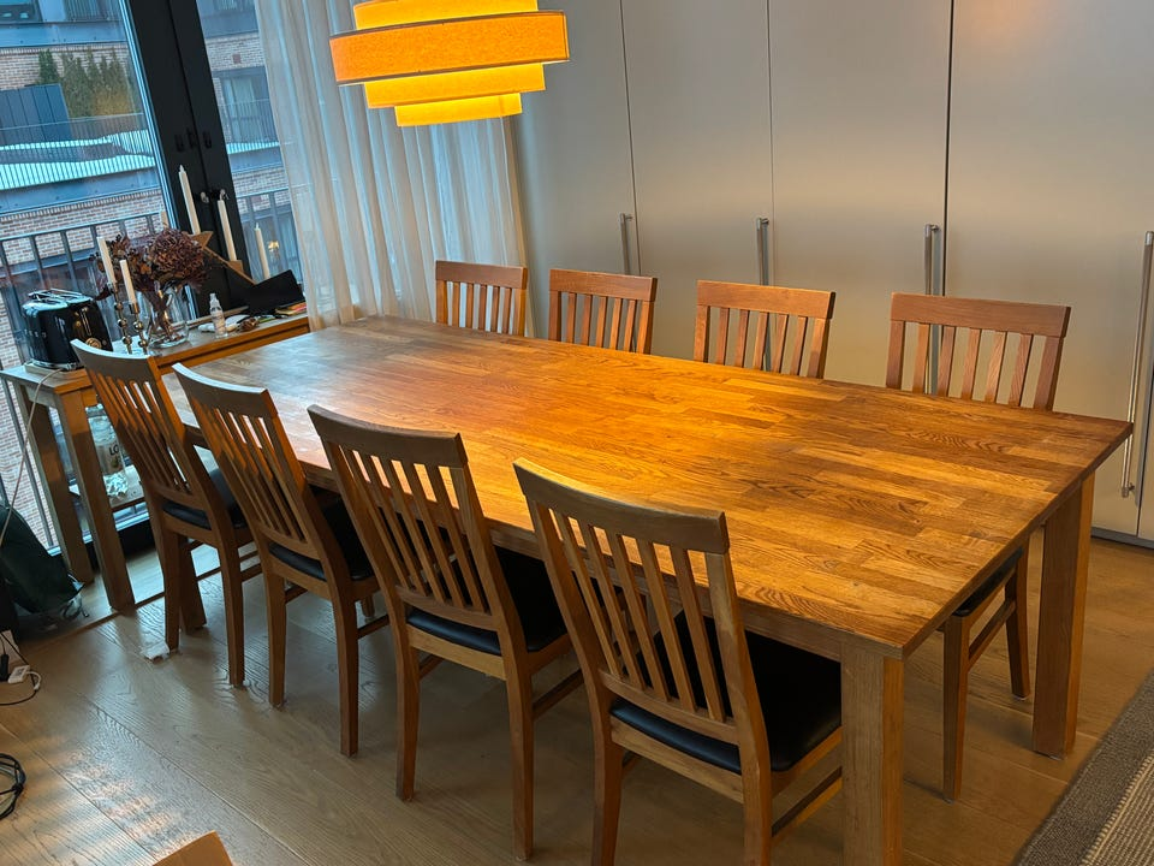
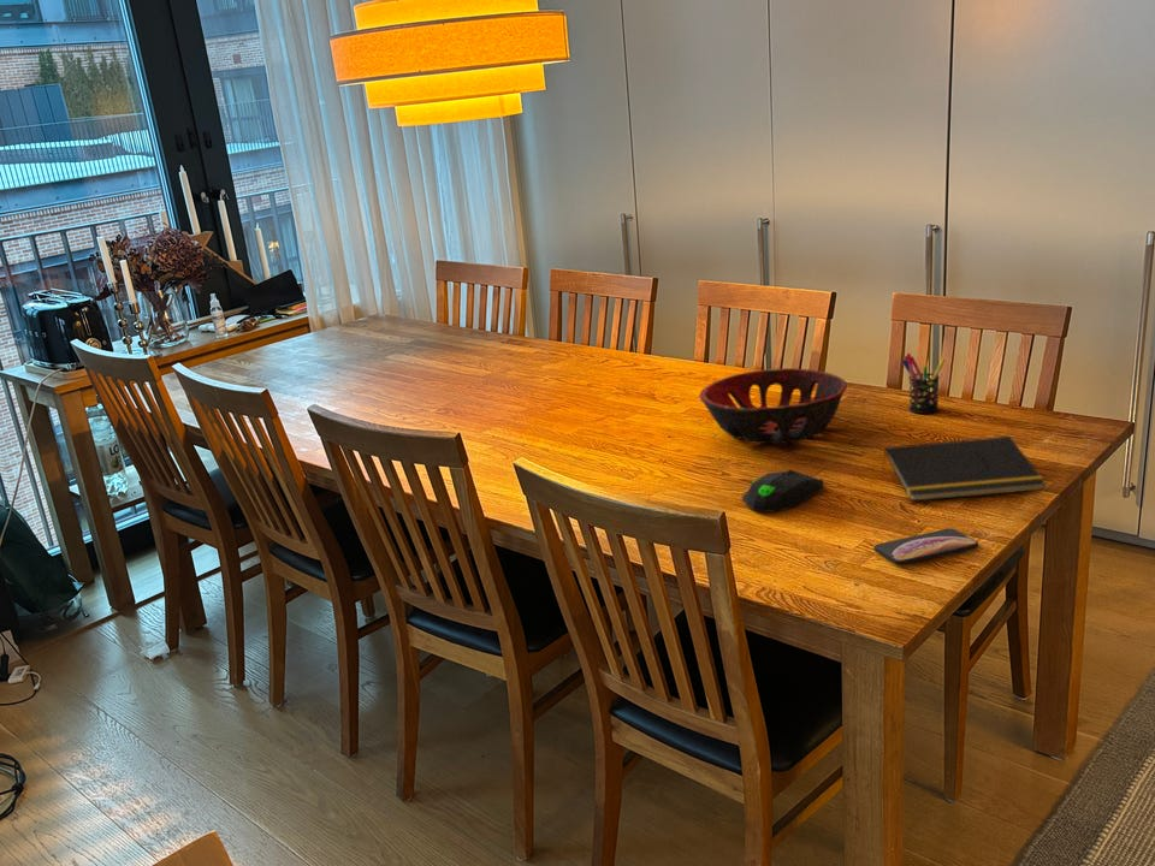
+ notepad (961, 467)
+ computer mouse (778, 484)
+ decorative bowl (772, 409)
+ pen holder (922, 381)
+ smartphone (925, 546)
